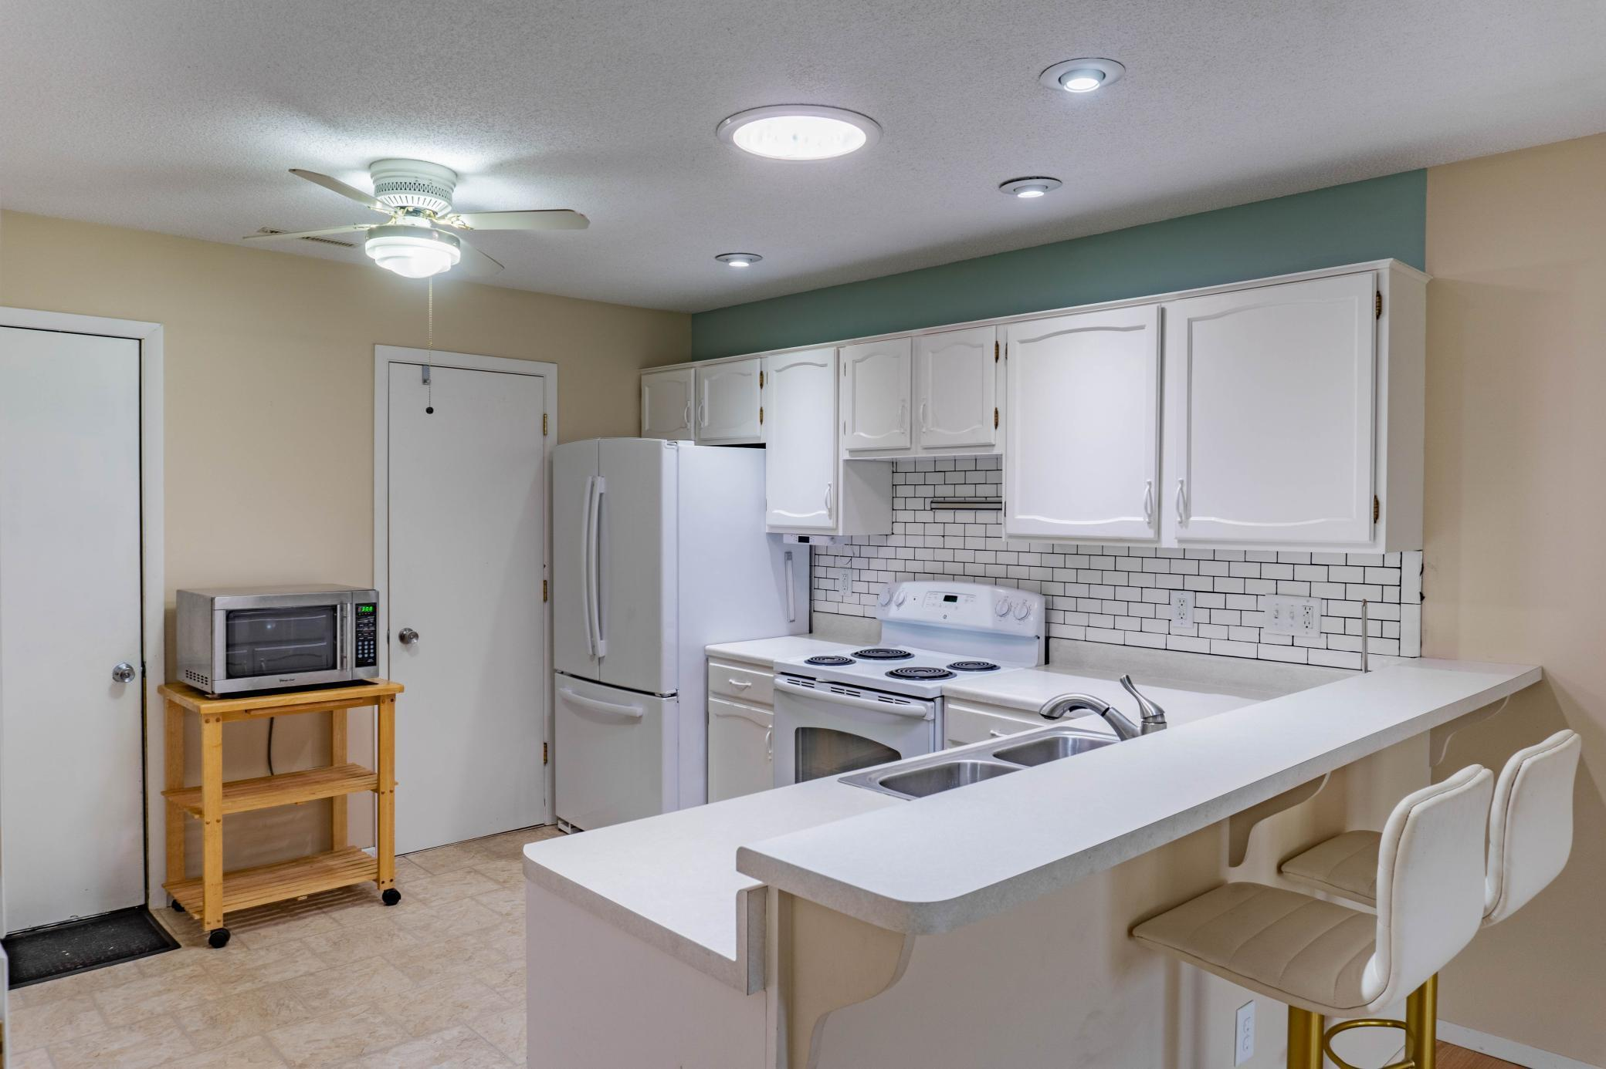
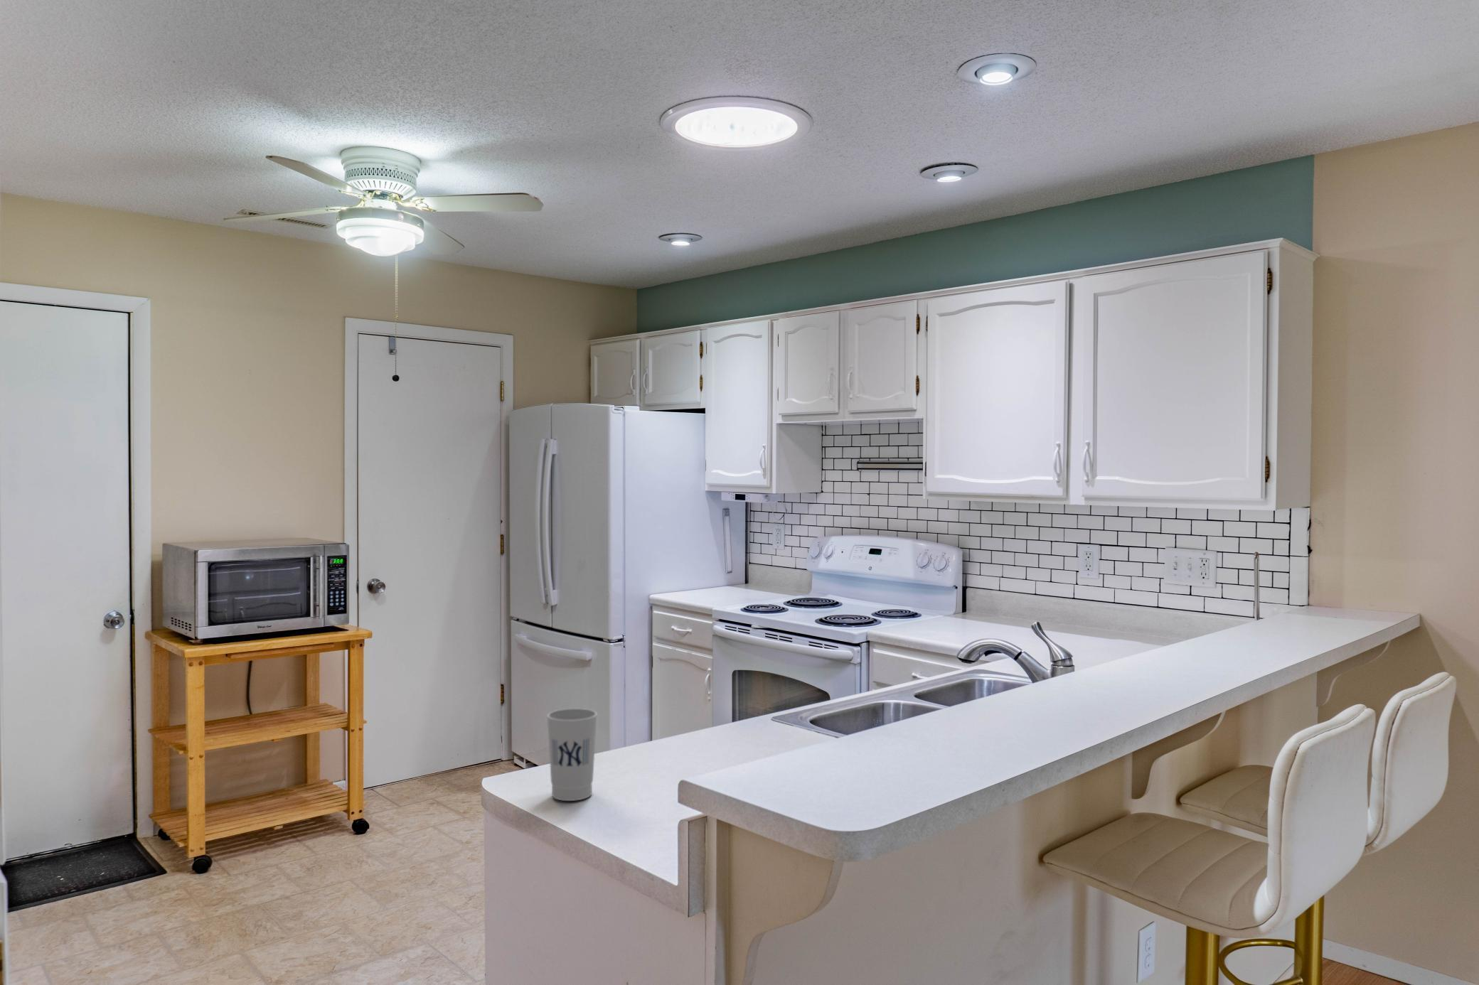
+ cup (572, 754)
